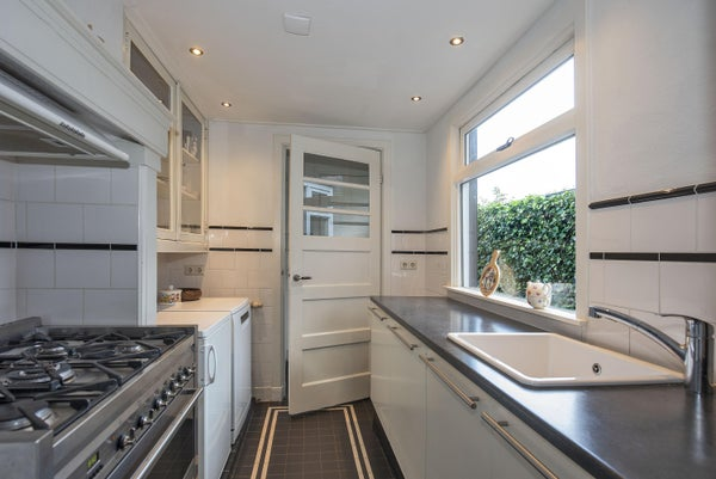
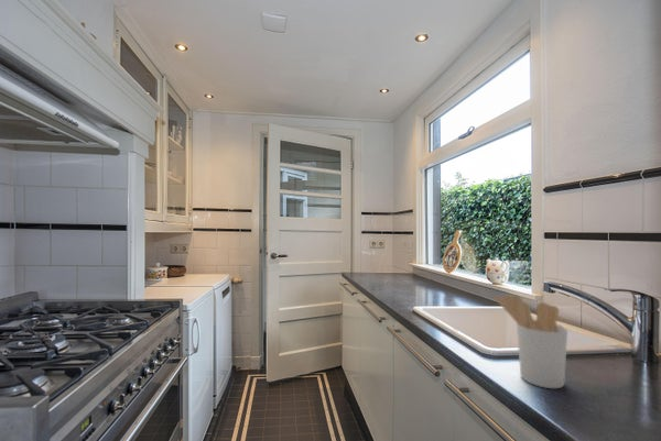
+ utensil holder (530, 335)
